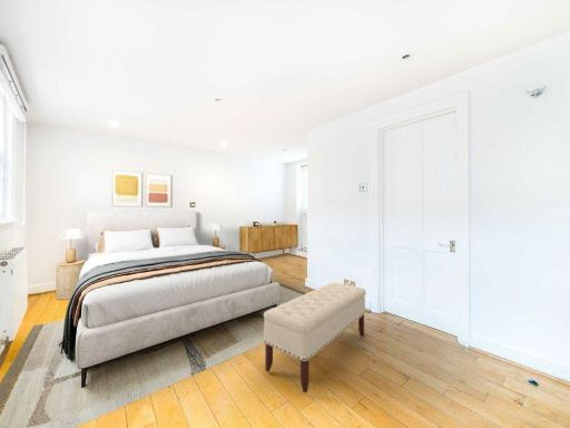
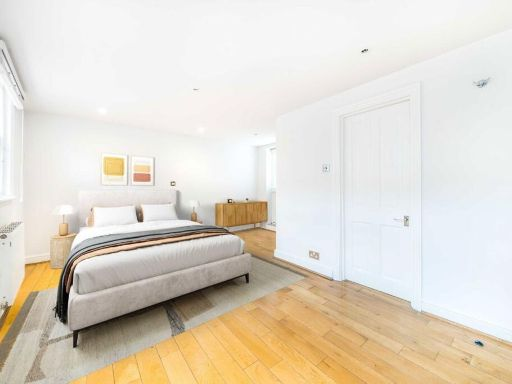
- bench (321, 323)
